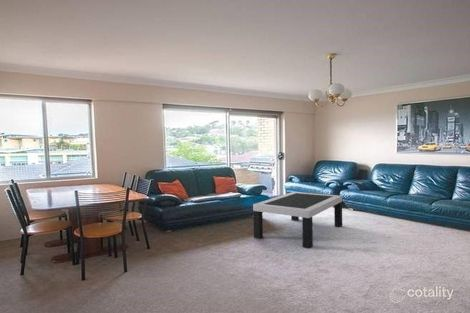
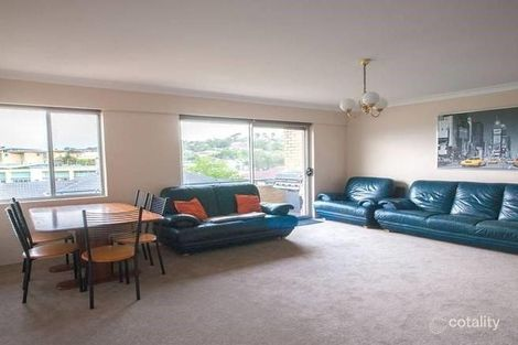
- coffee table (300, 215)
